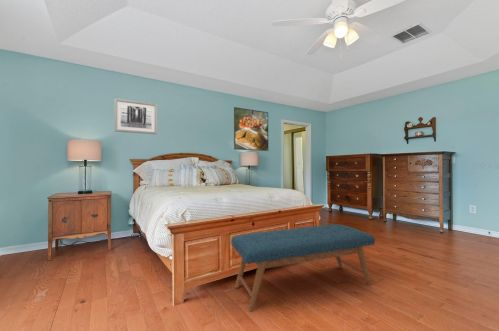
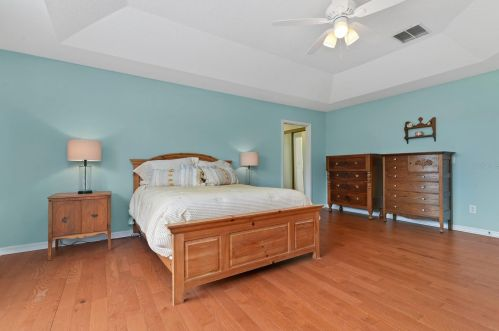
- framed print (251, 130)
- bench (303, 258)
- wall art (136, 117)
